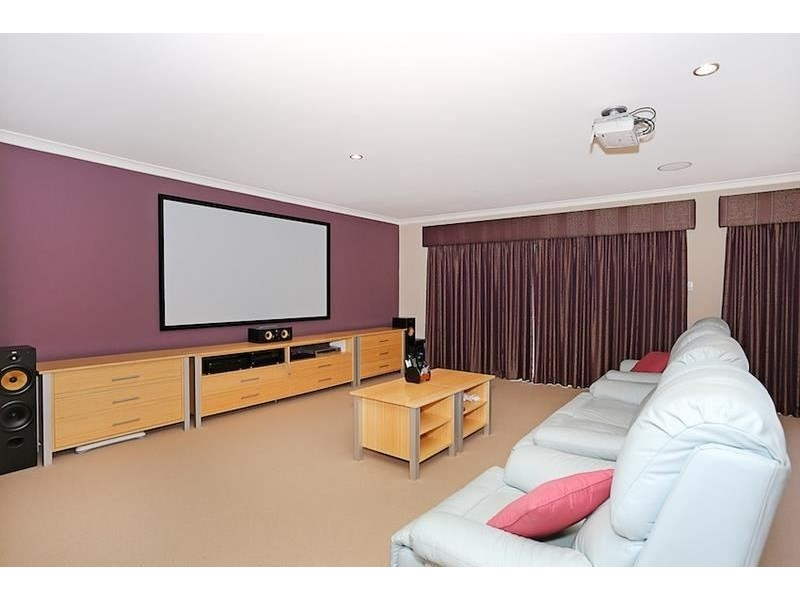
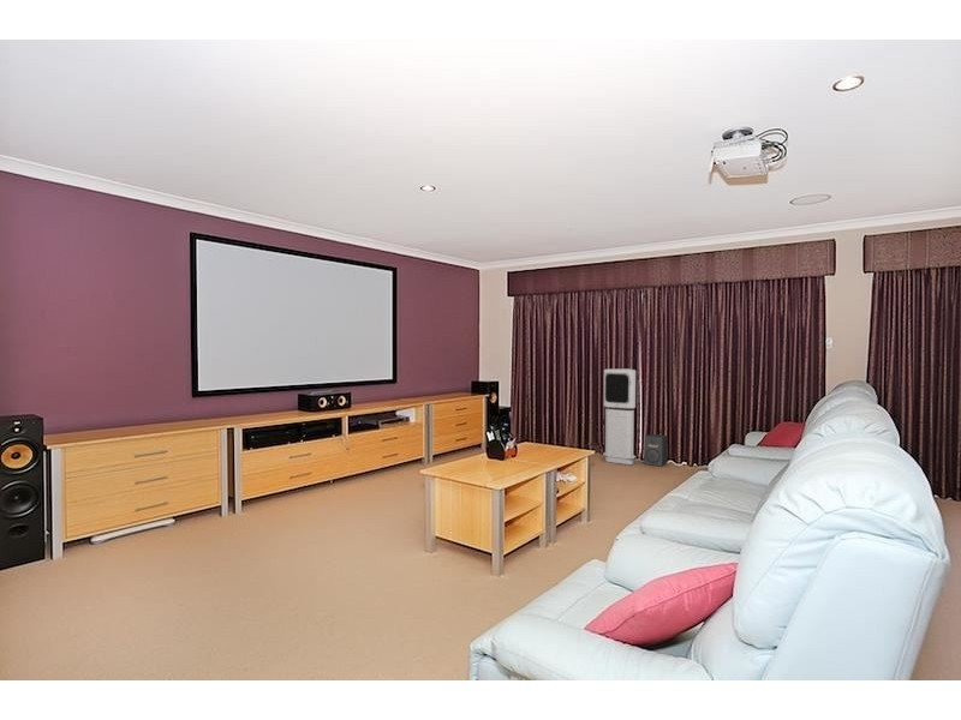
+ speaker (655, 449)
+ air purifier (622, 414)
